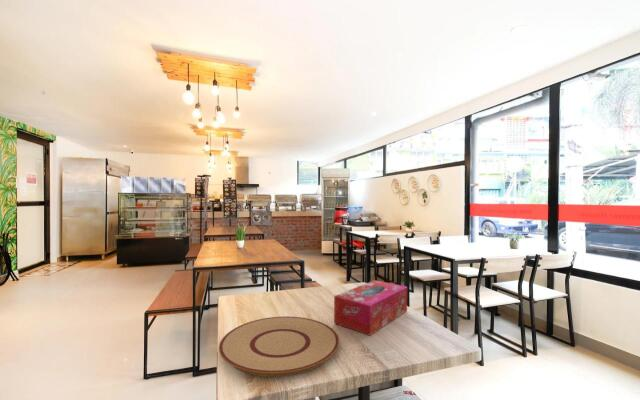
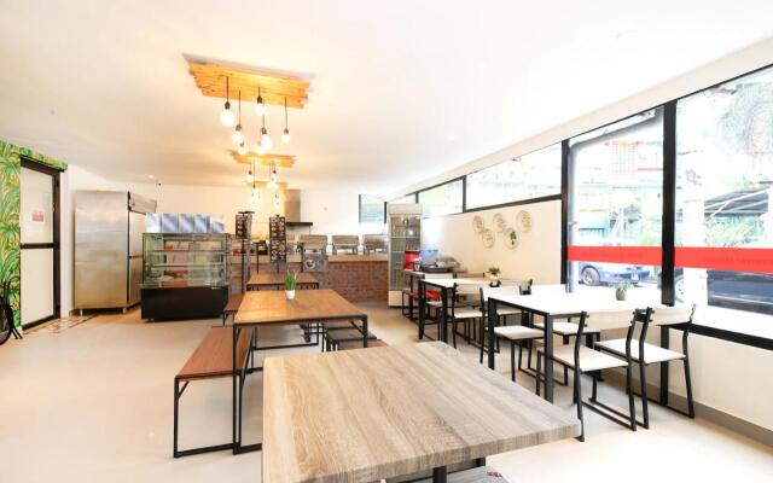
- plate (280, 342)
- tissue box (372, 304)
